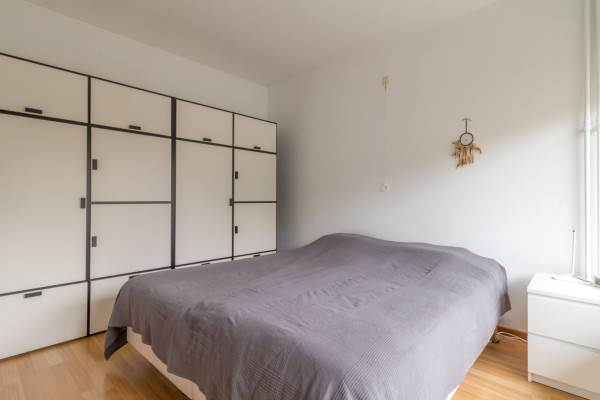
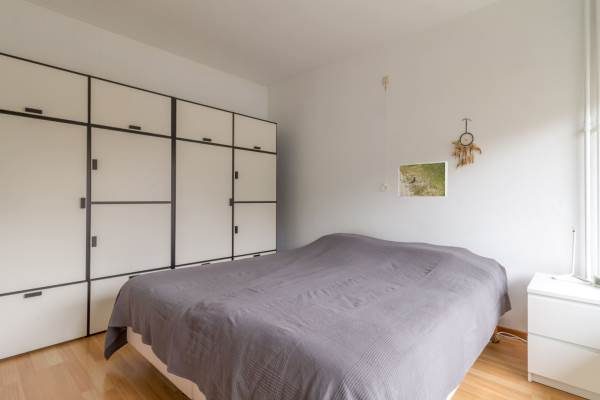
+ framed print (421, 180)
